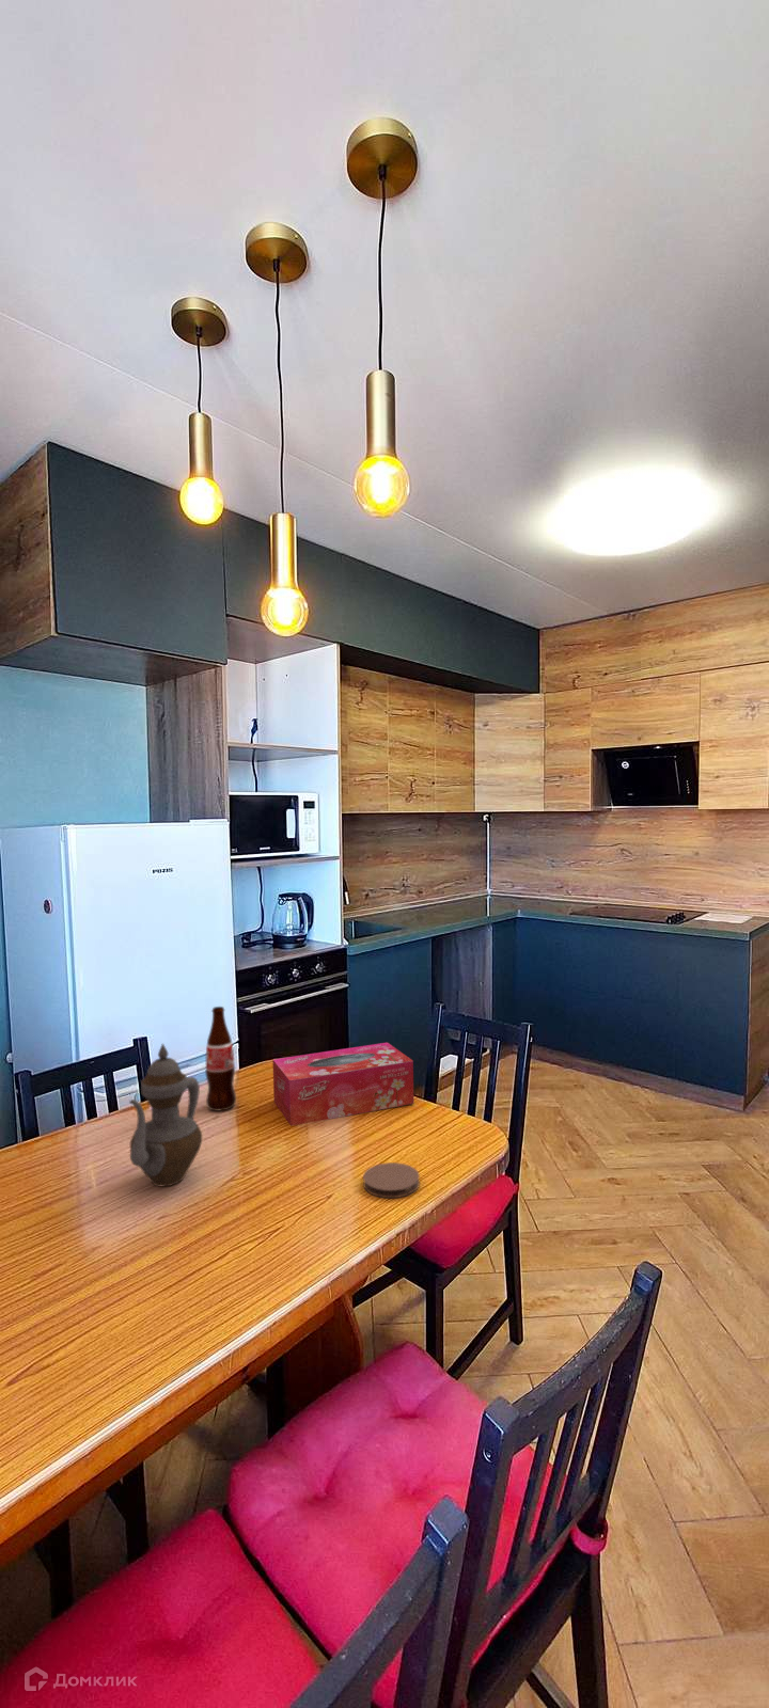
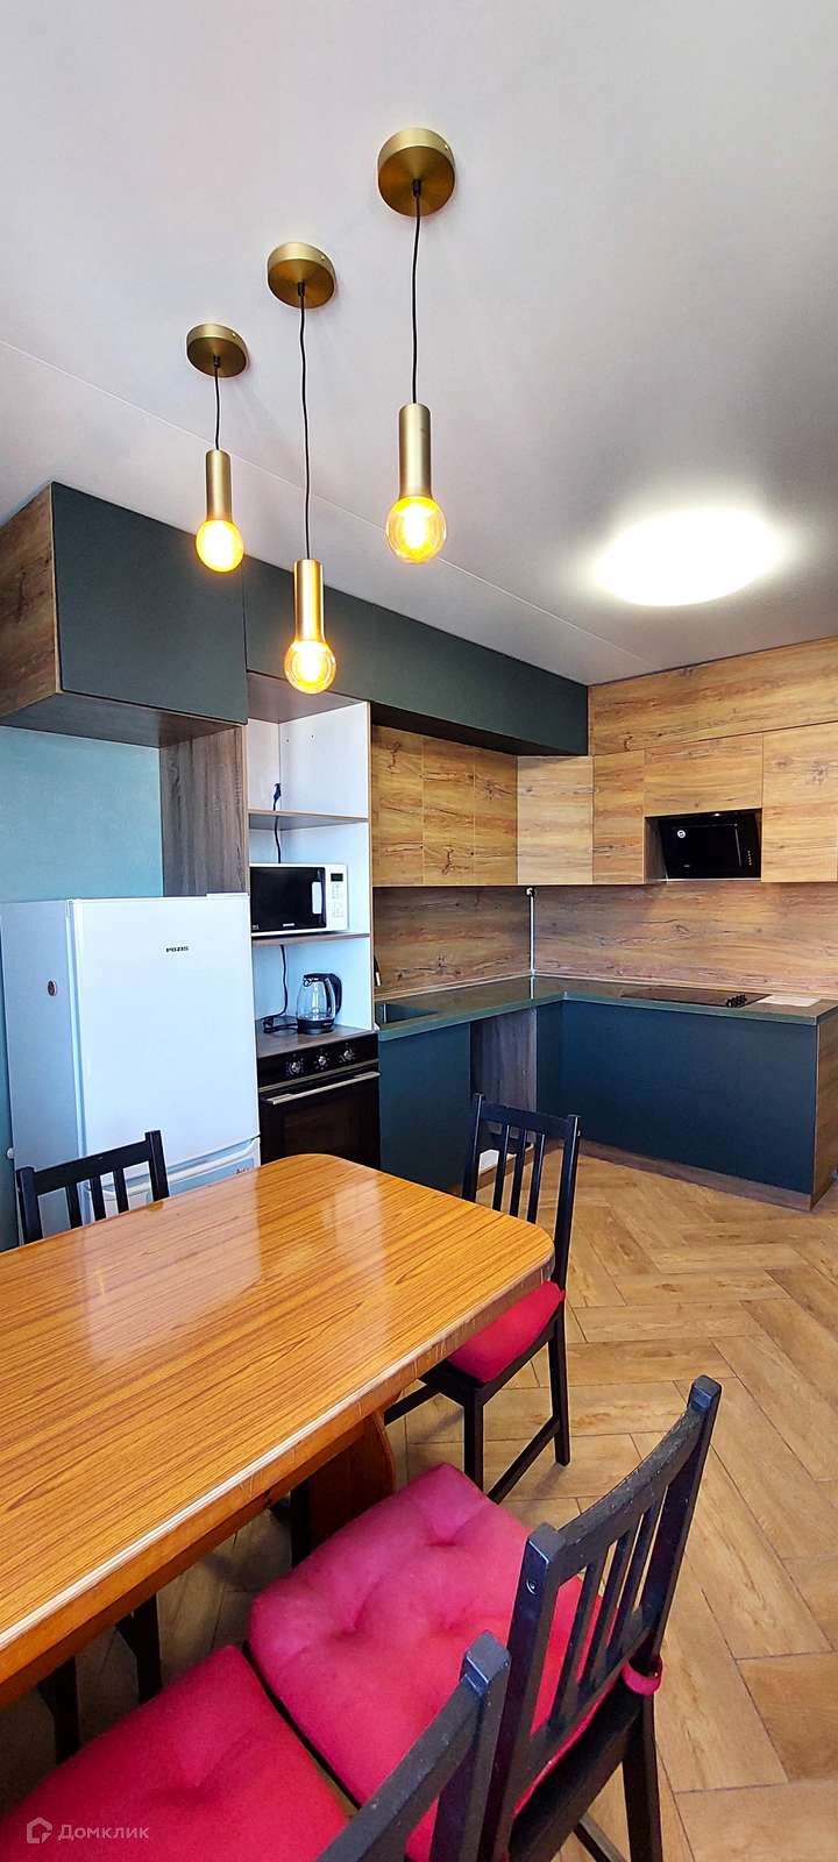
- bottle (219, 1057)
- coaster (391, 1180)
- tissue box (342, 1081)
- teapot (167, 1110)
